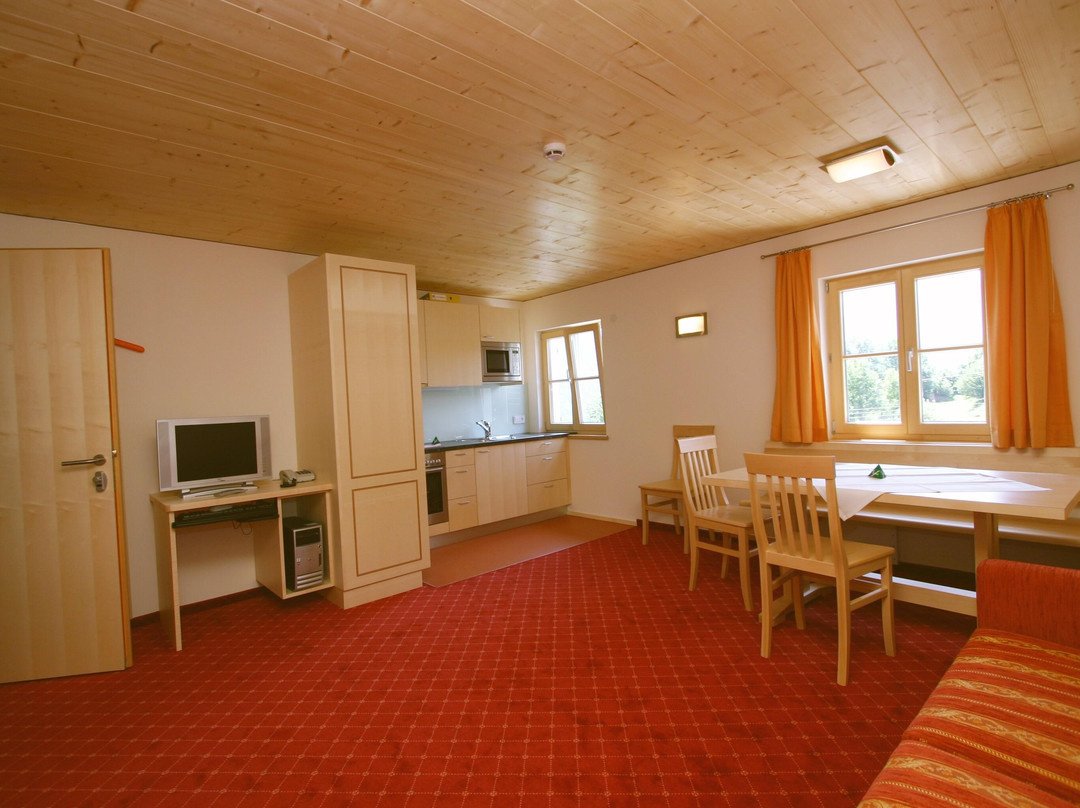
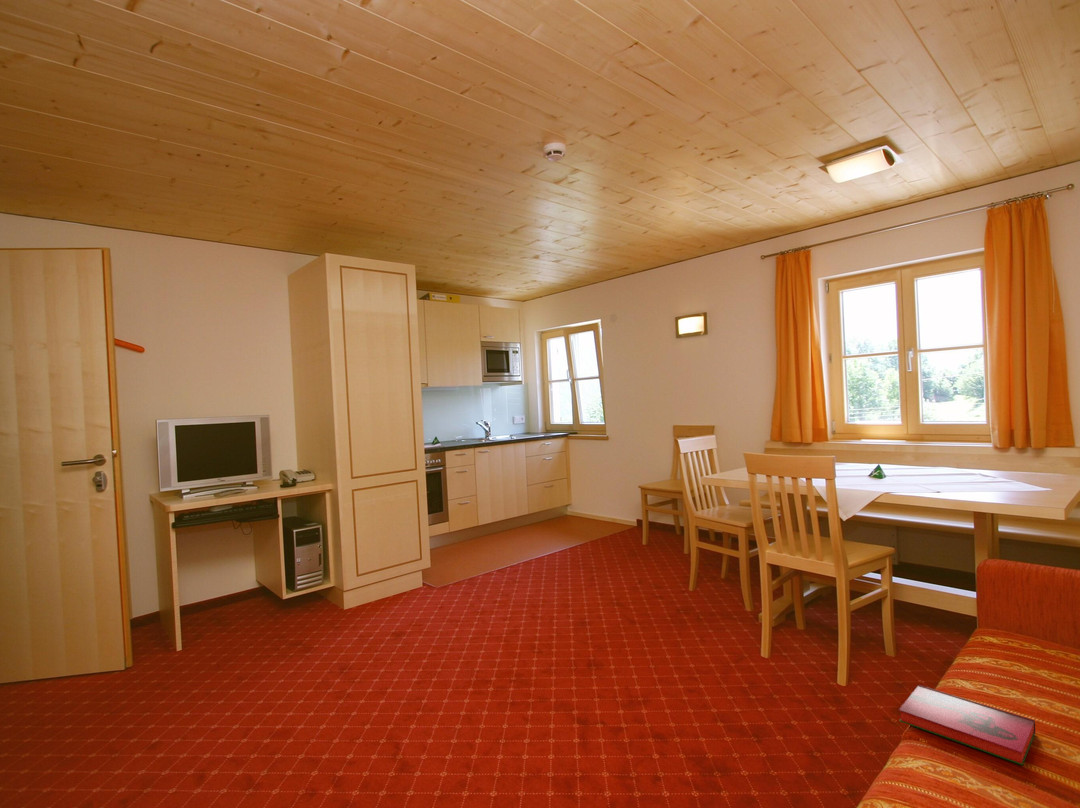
+ hardback book (965, 720)
